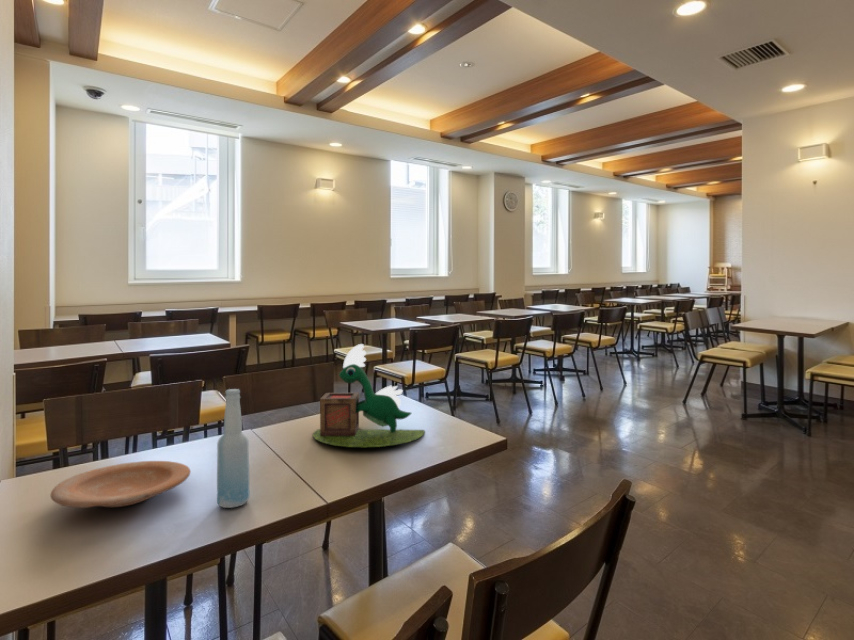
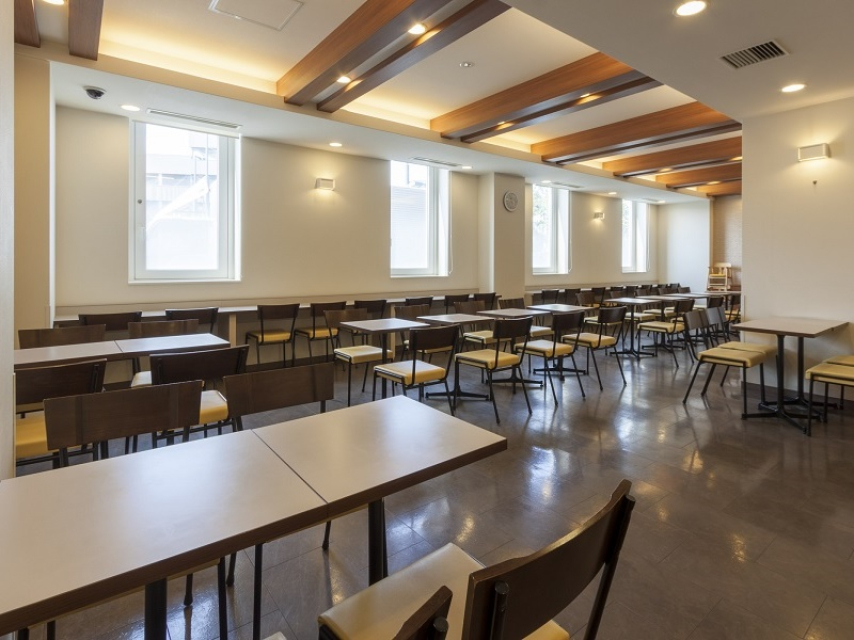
- bottle (233, 446)
- plant pot (369, 387)
- plate (125, 487)
